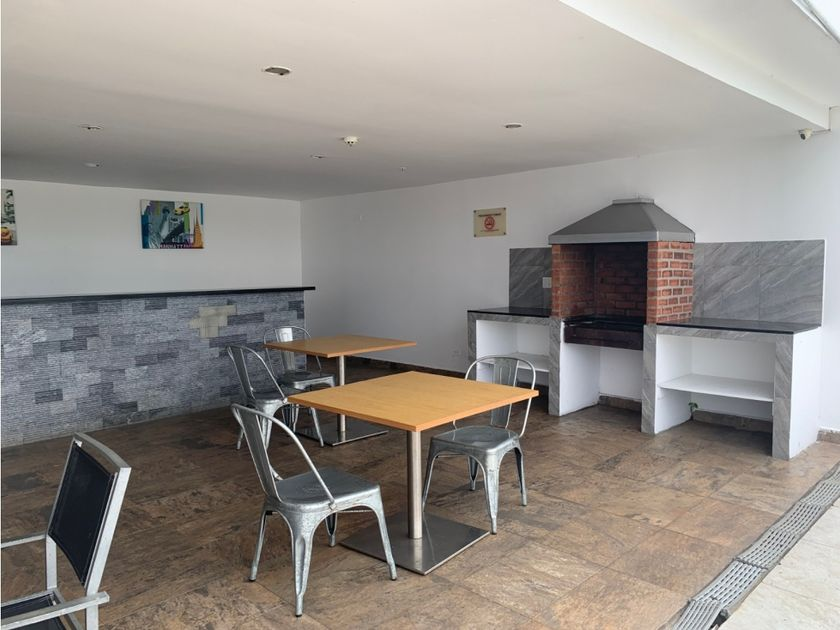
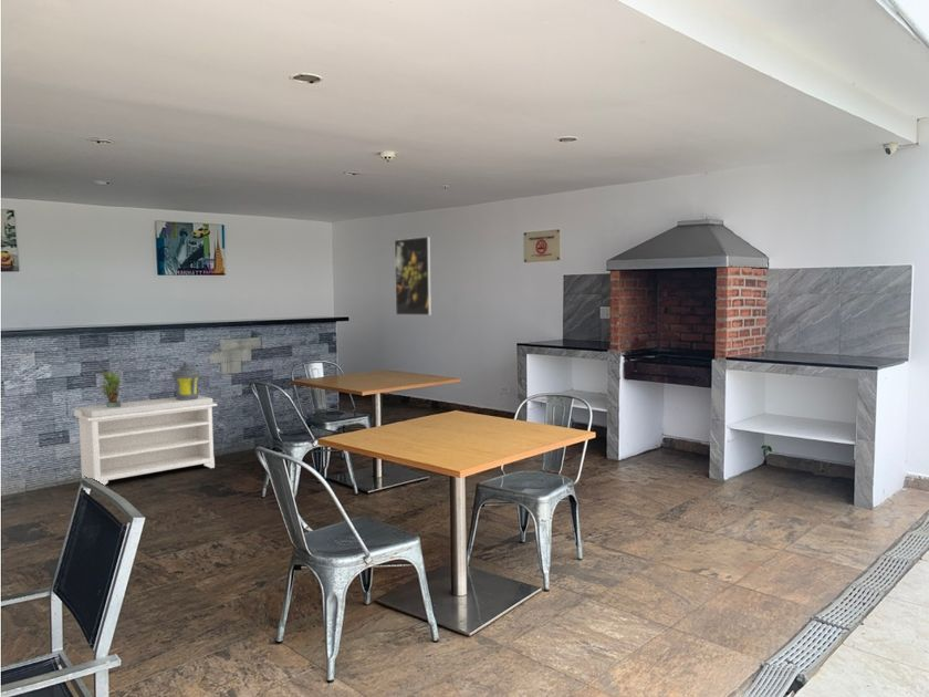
+ lantern (186, 381)
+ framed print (411, 277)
+ bench (149, 438)
+ potted plant (108, 387)
